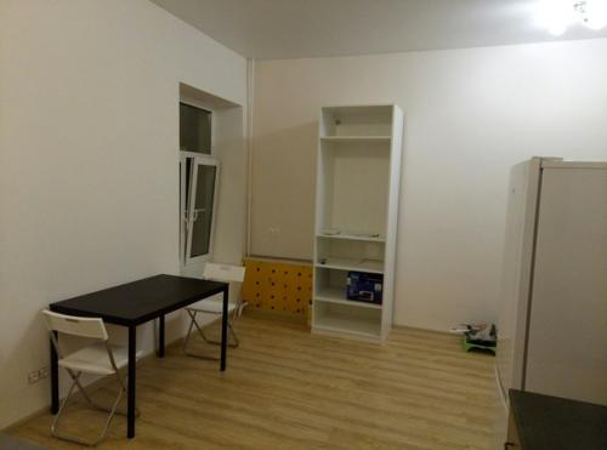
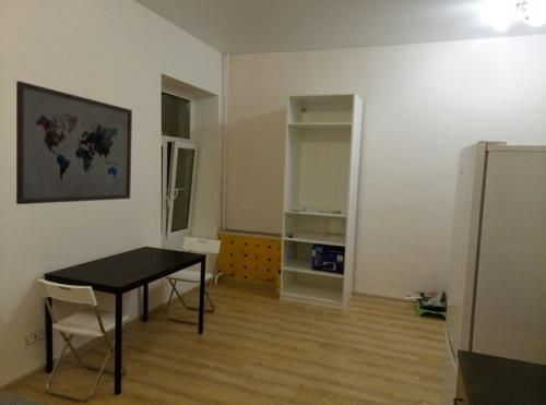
+ wall art (83, 150)
